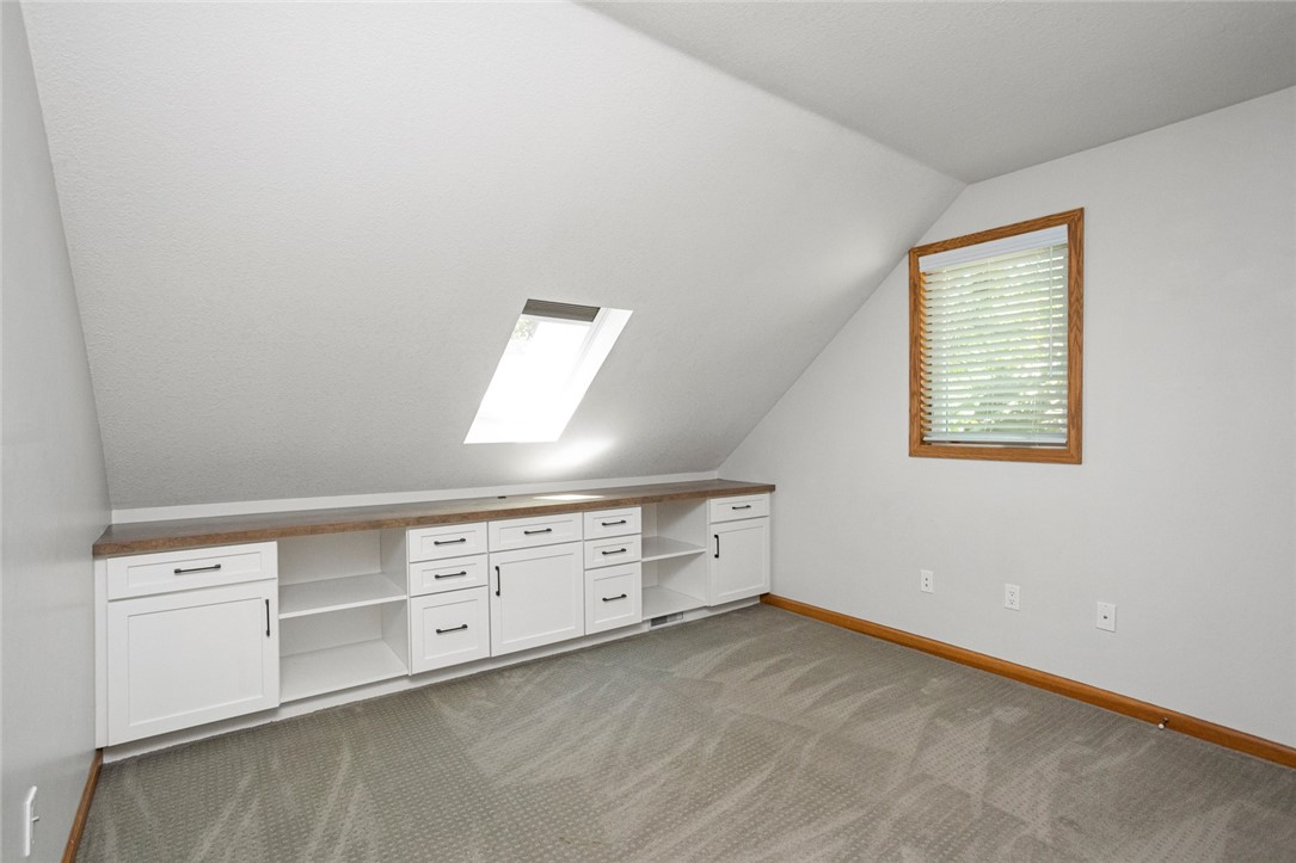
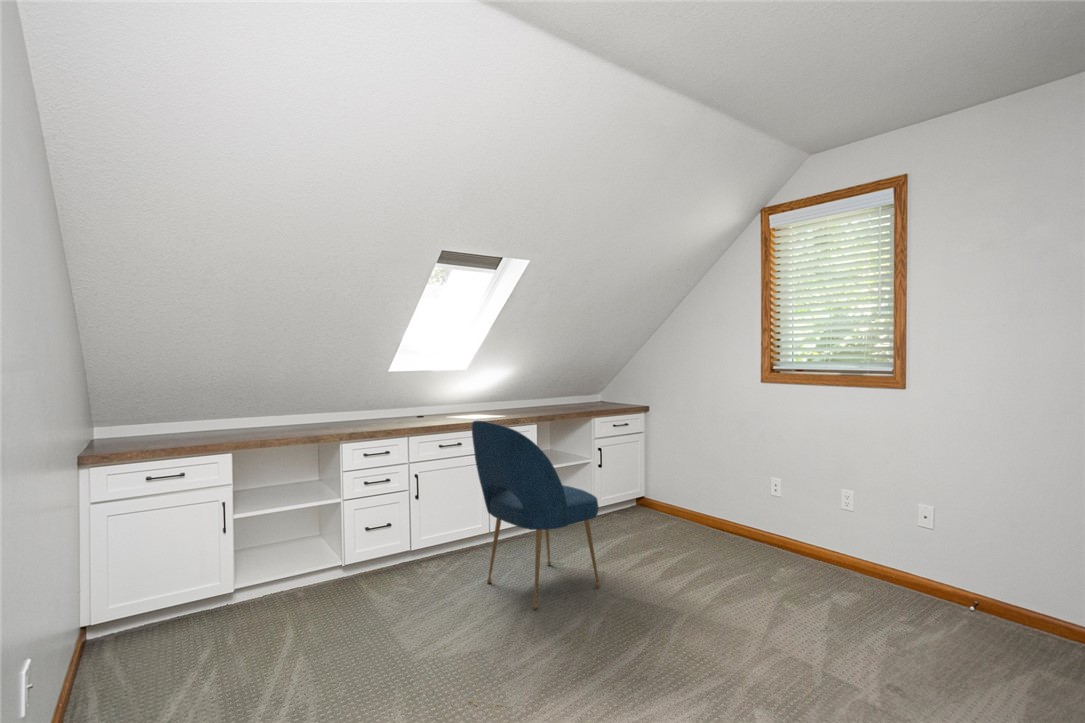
+ chair (533, 502)
